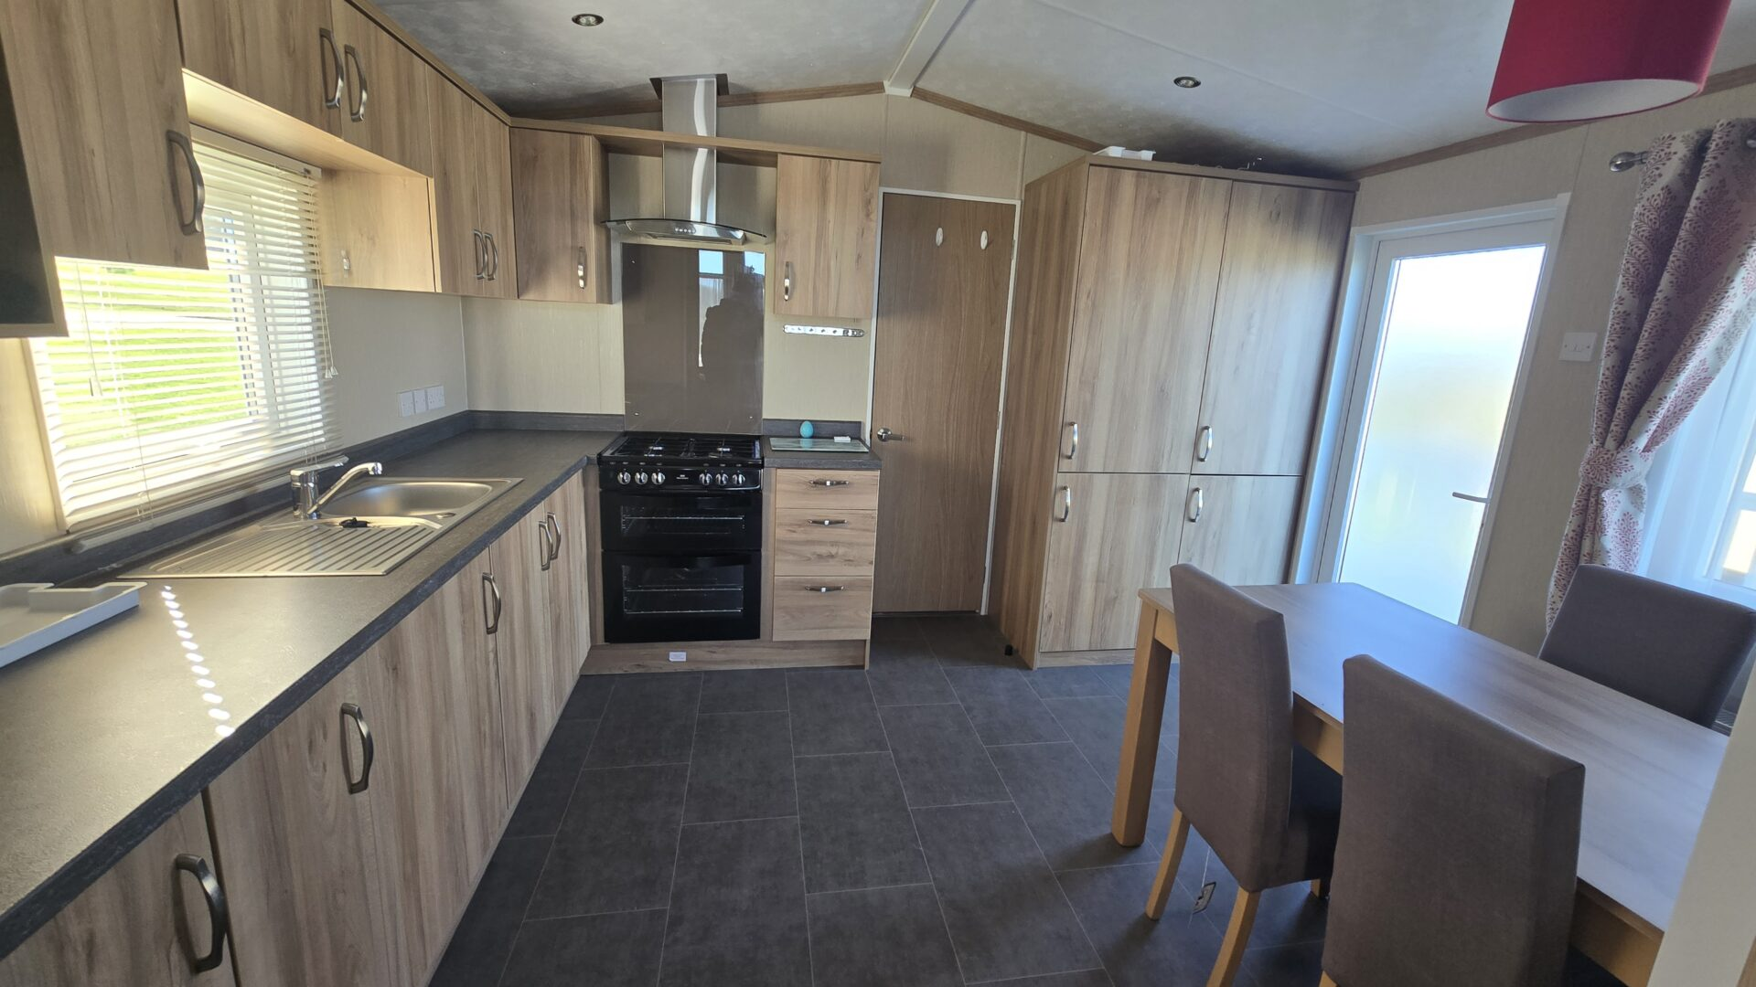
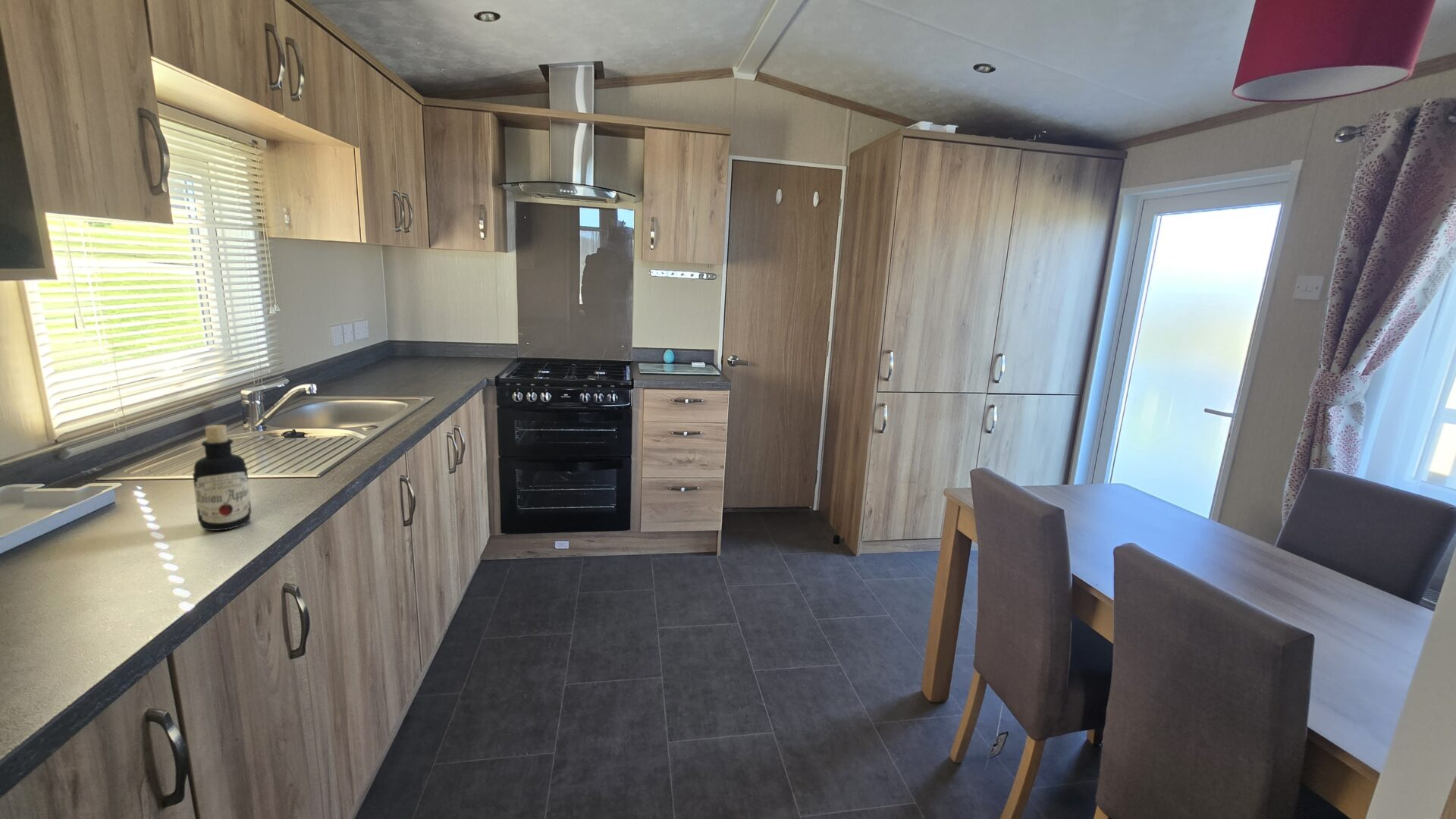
+ bottle (221, 476)
